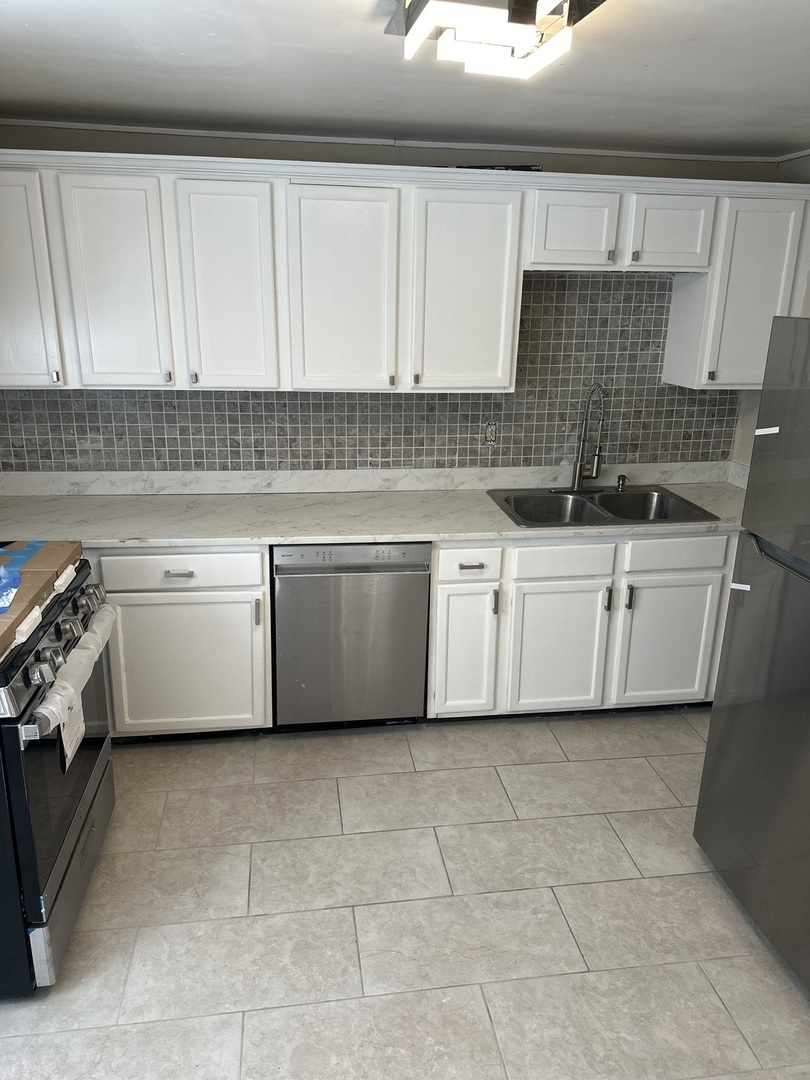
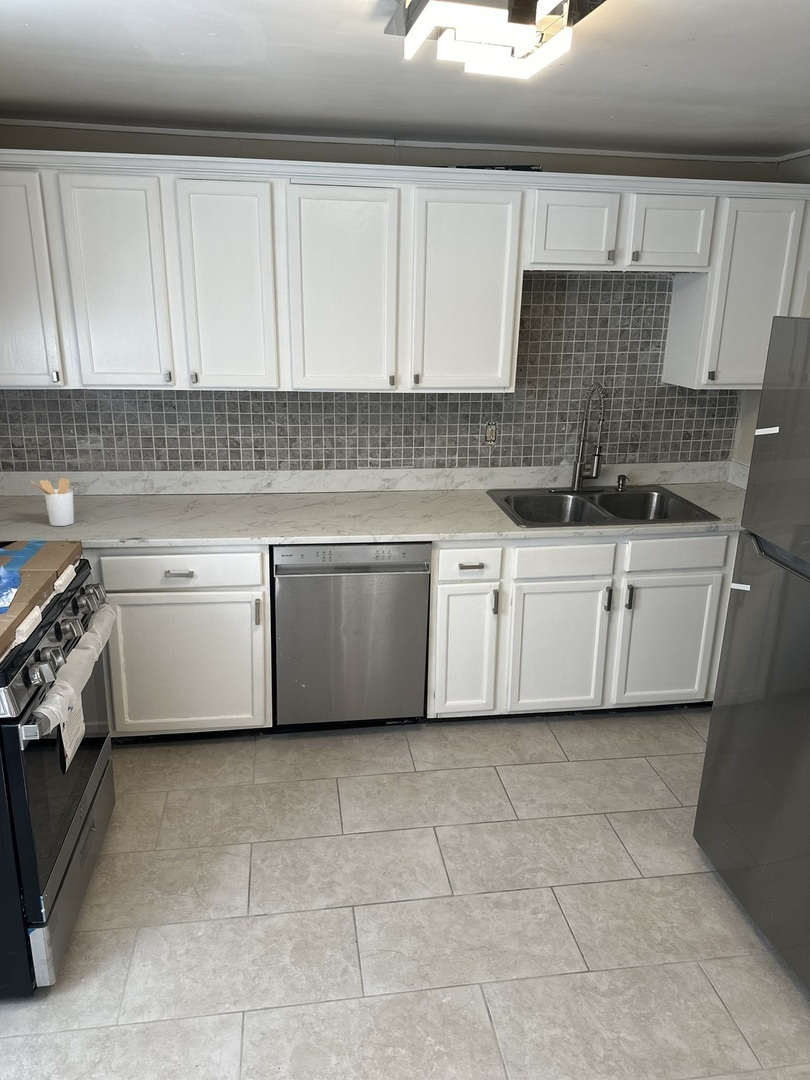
+ utensil holder (52, 500)
